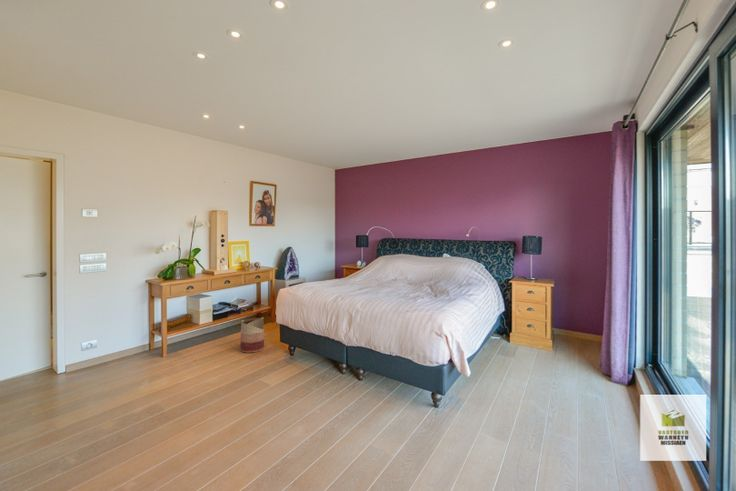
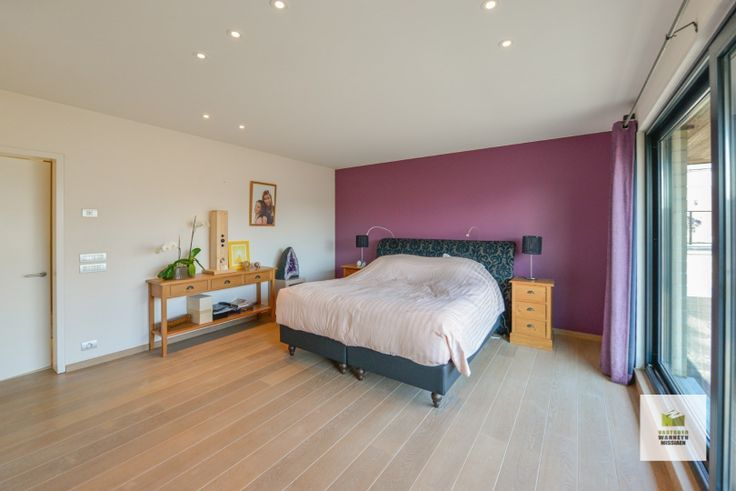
- basket (252, 333)
